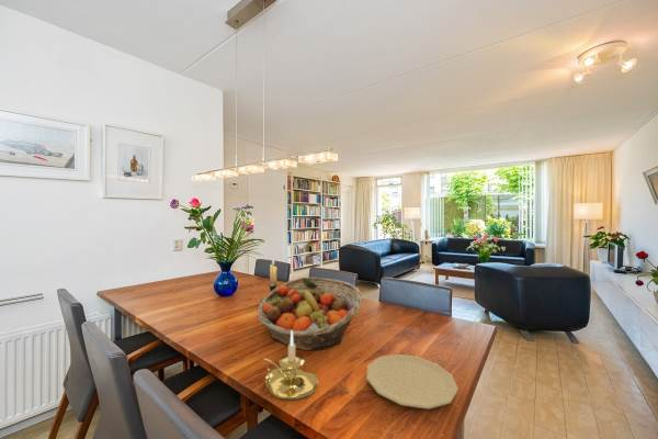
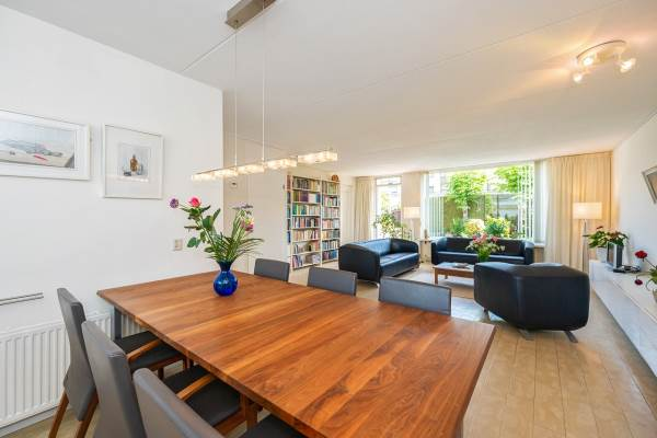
- plate (409, 381)
- candle holder (287, 357)
- fruit basket (308, 308)
- candle holder (275, 280)
